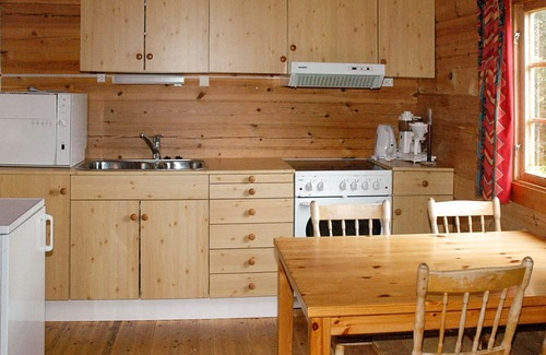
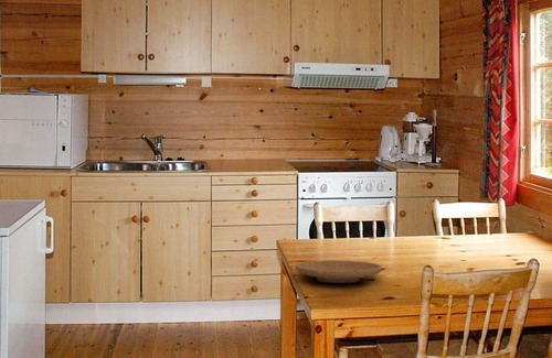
+ plate (338, 272)
